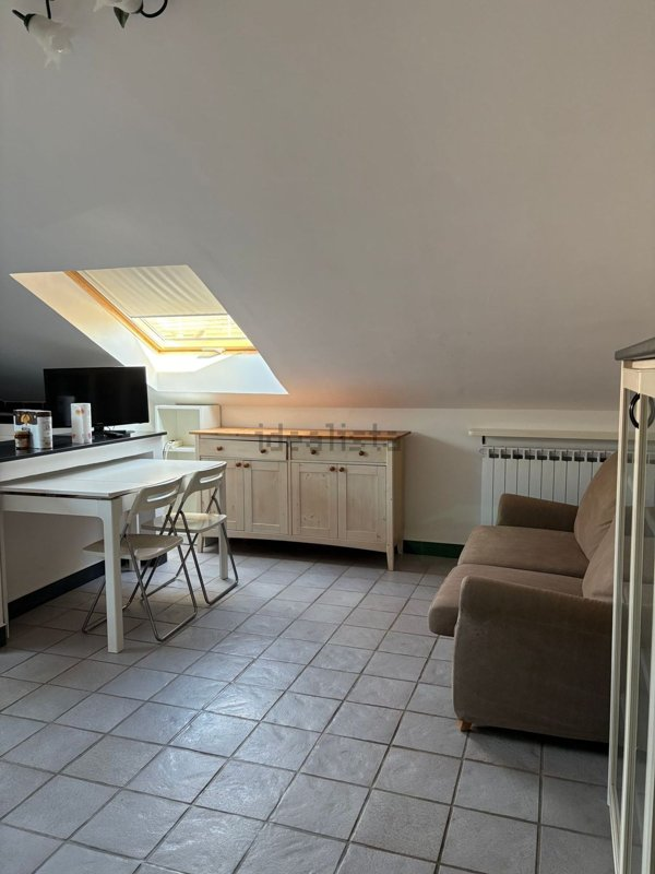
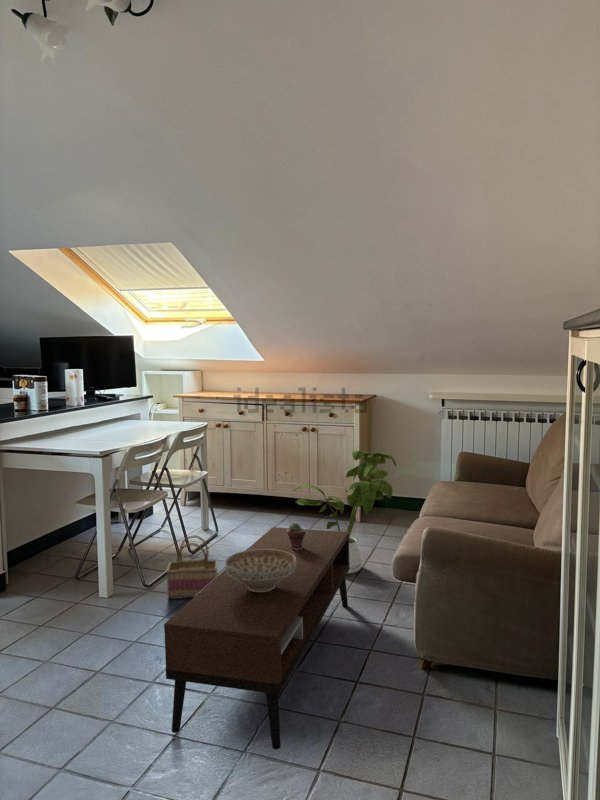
+ decorative bowl (260, 573)
+ basket (192, 566)
+ house plant (352, 506)
+ potted succulent (296, 534)
+ coffee table (275, 613)
